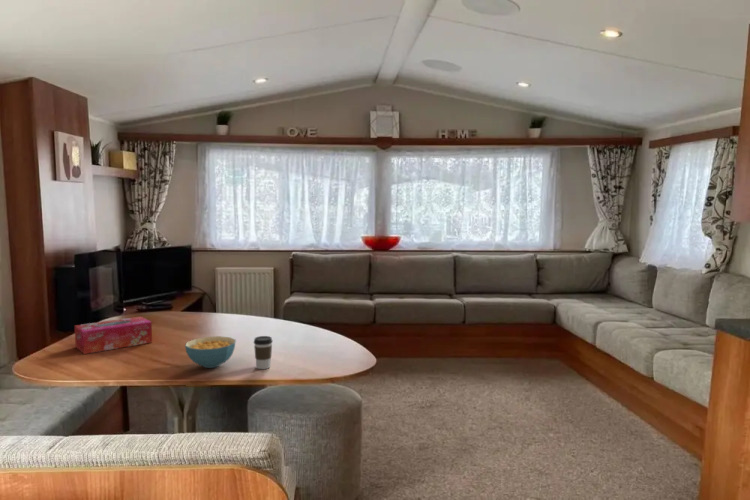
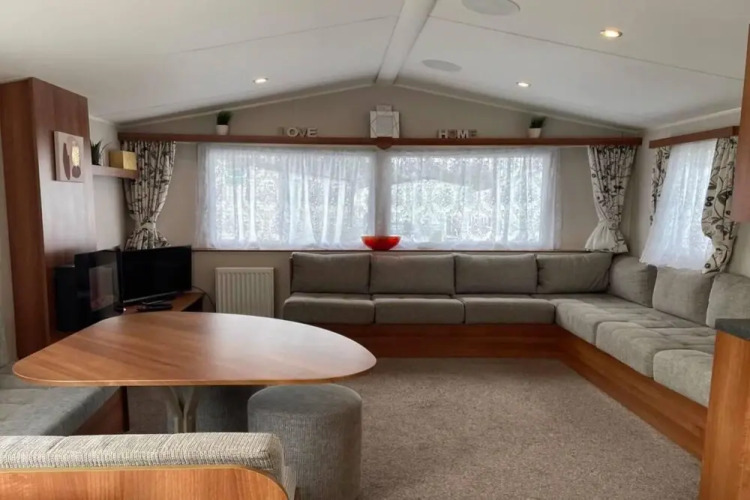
- cereal bowl (211, 354)
- tissue box (114, 334)
- coffee cup (263, 352)
